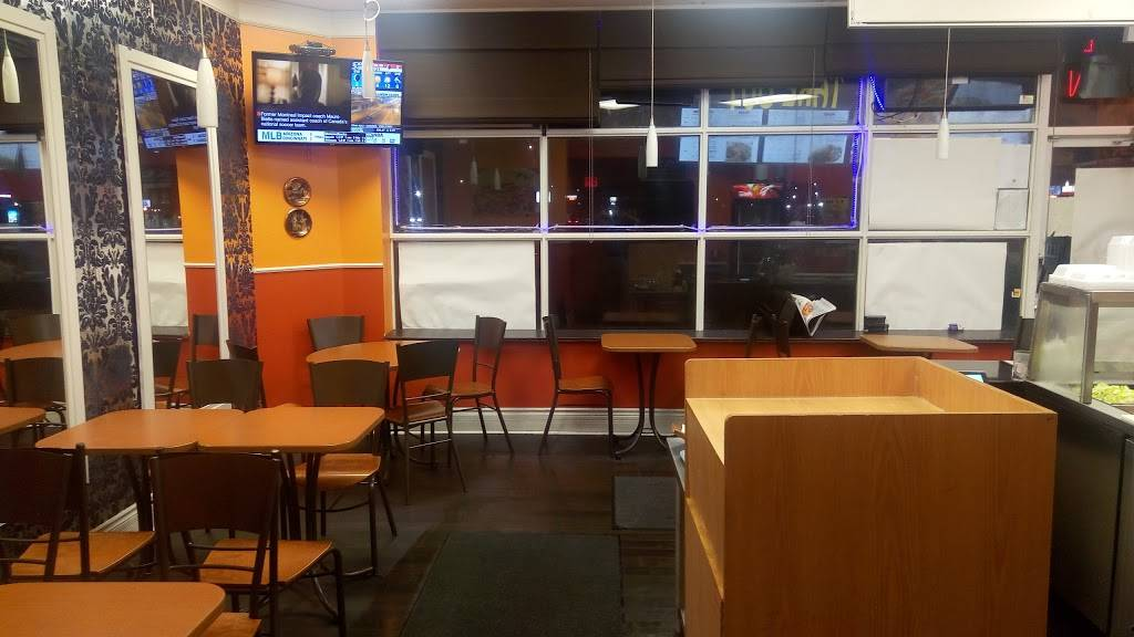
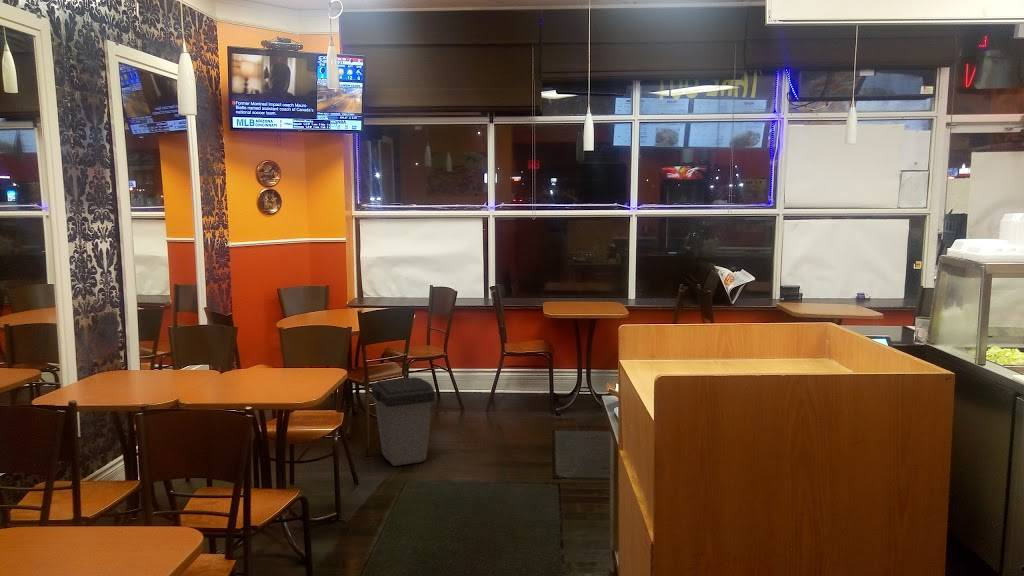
+ trash can (401, 420)
